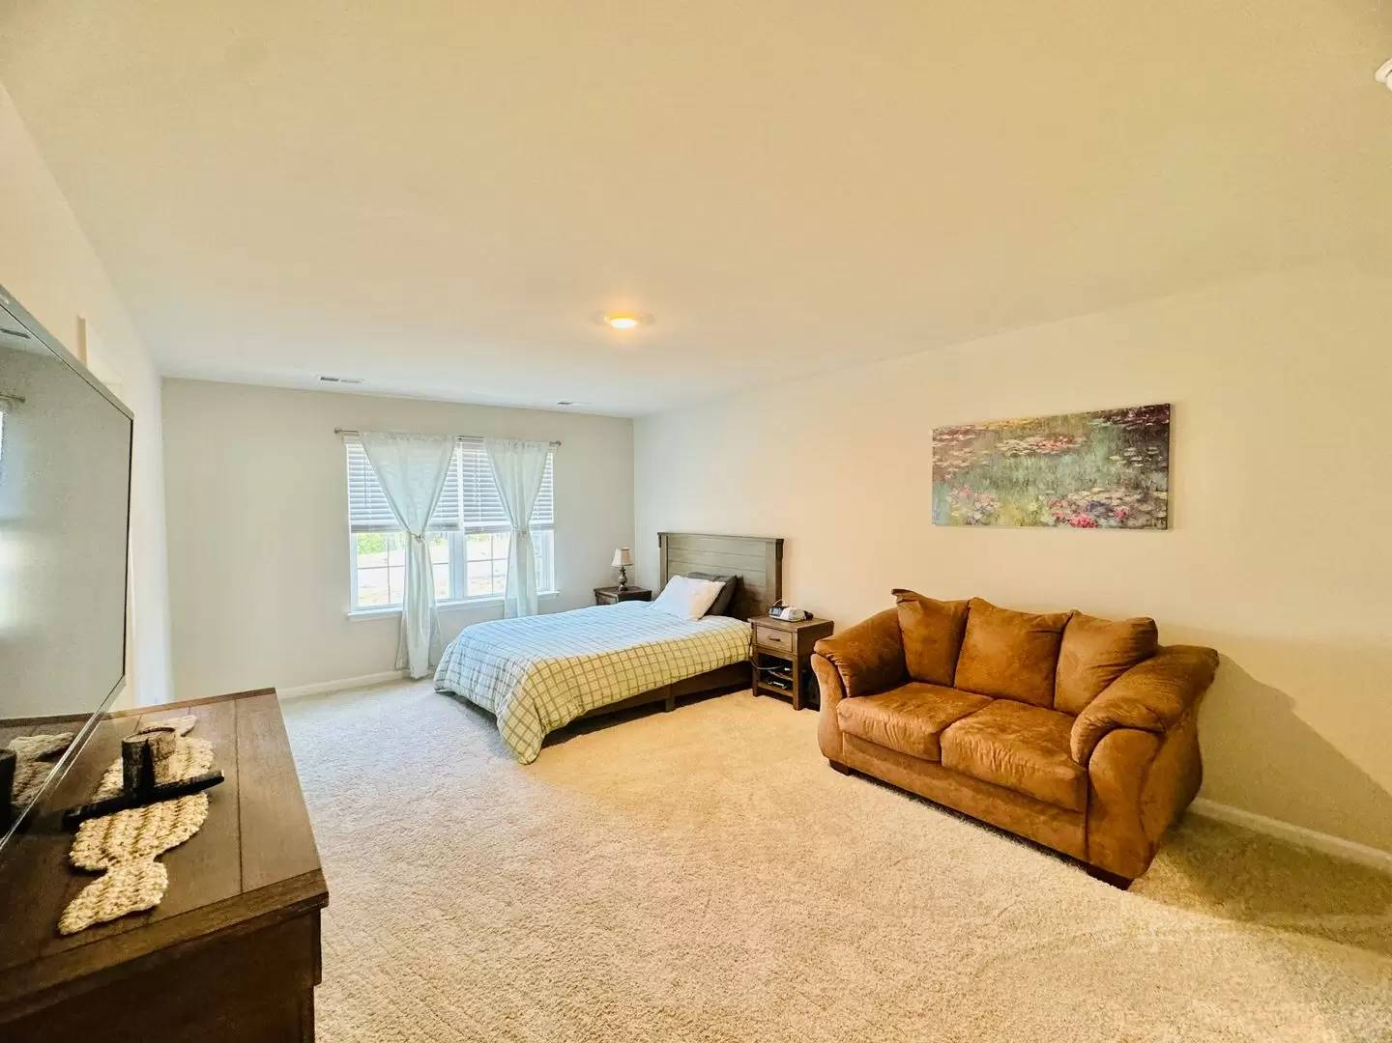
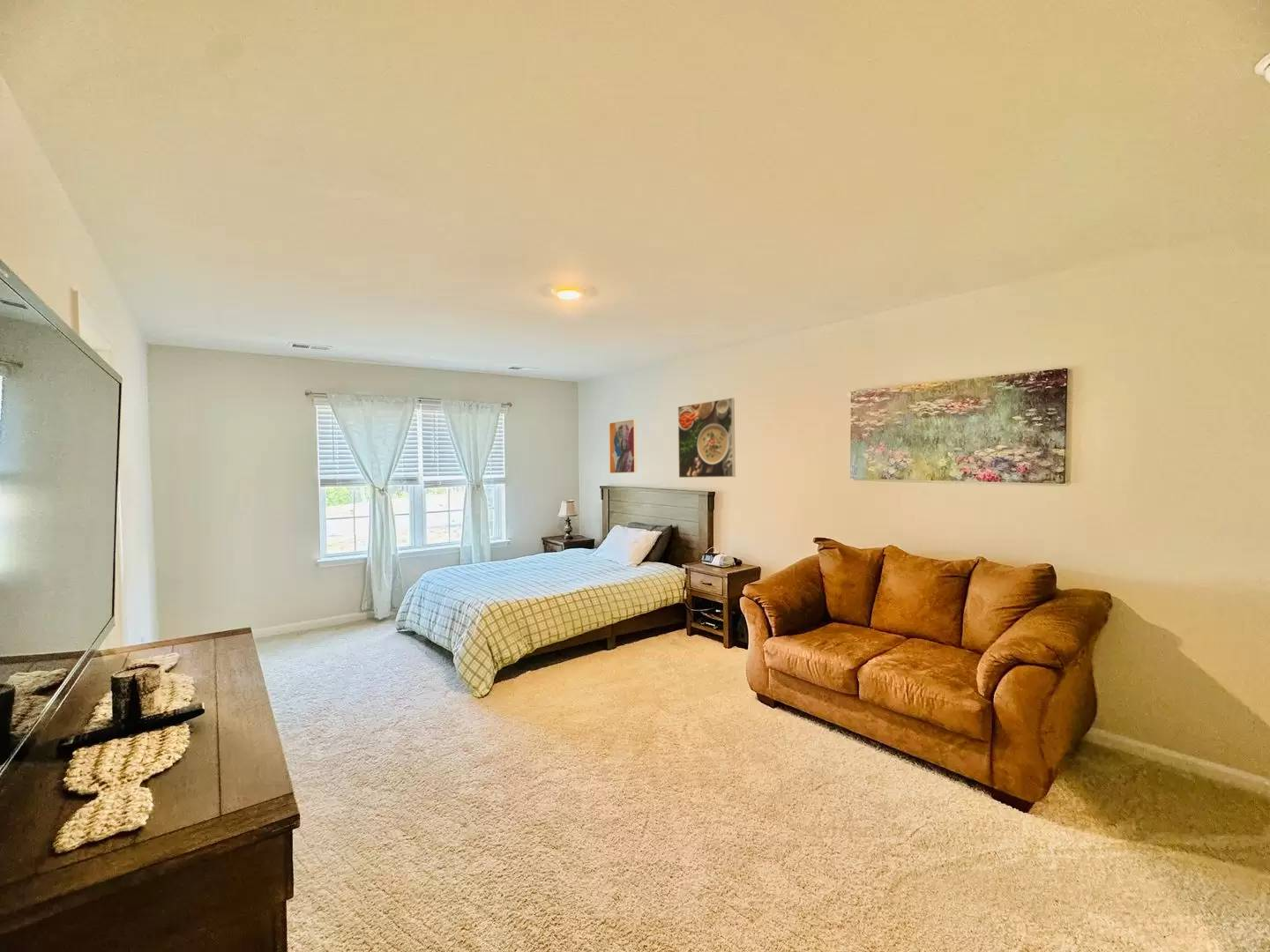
+ wall art (622, 447)
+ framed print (705, 440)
